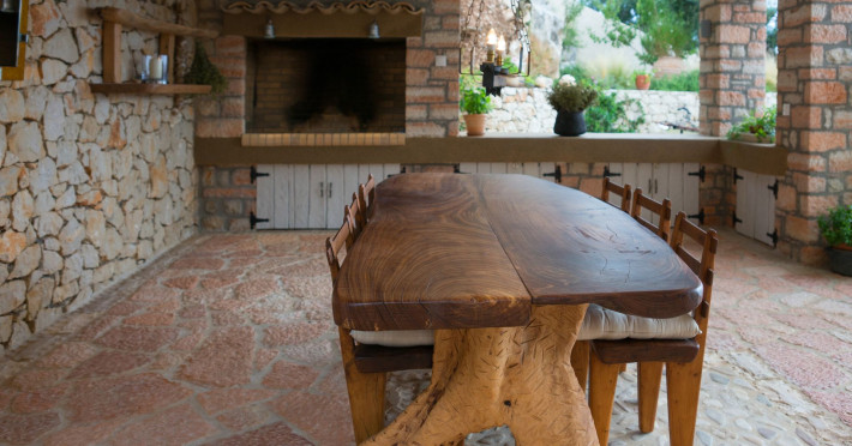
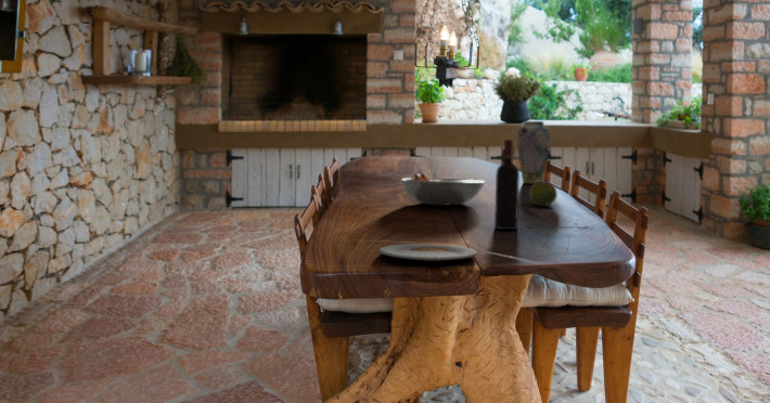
+ wine bottle (506, 184)
+ plate (427, 252)
+ fruit bowl (441, 188)
+ fruit (543, 193)
+ vase (532, 152)
